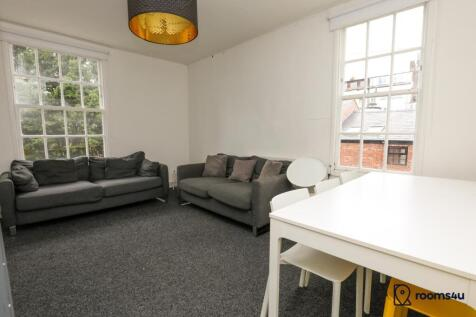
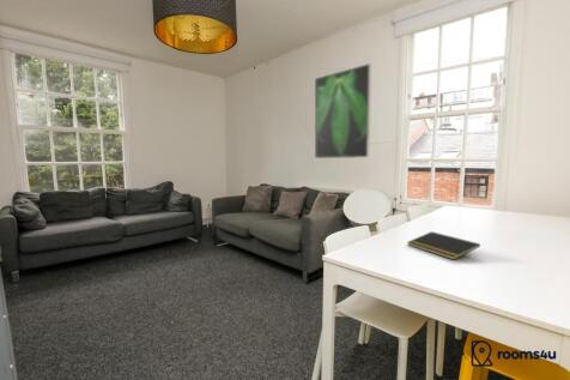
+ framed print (340, 115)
+ notepad (441, 243)
